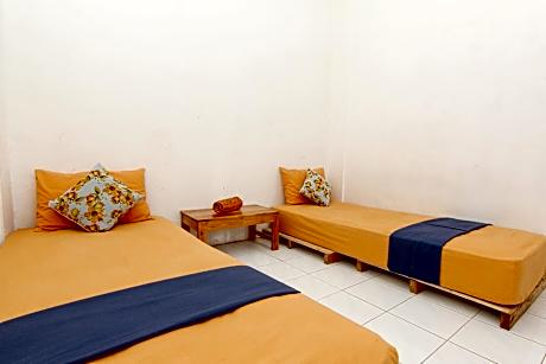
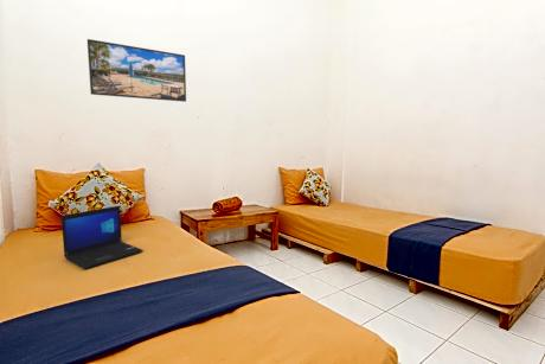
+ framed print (141, 72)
+ laptop (103, 234)
